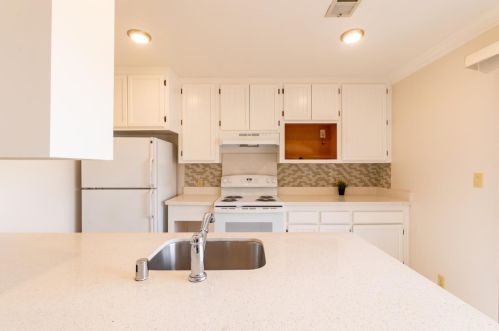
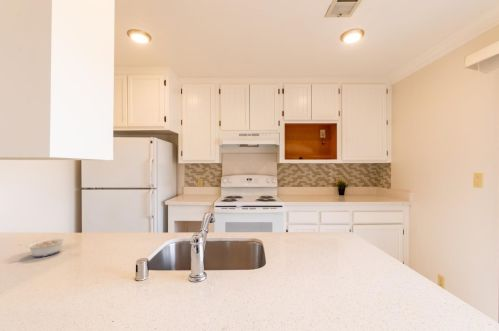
+ legume (45, 247)
